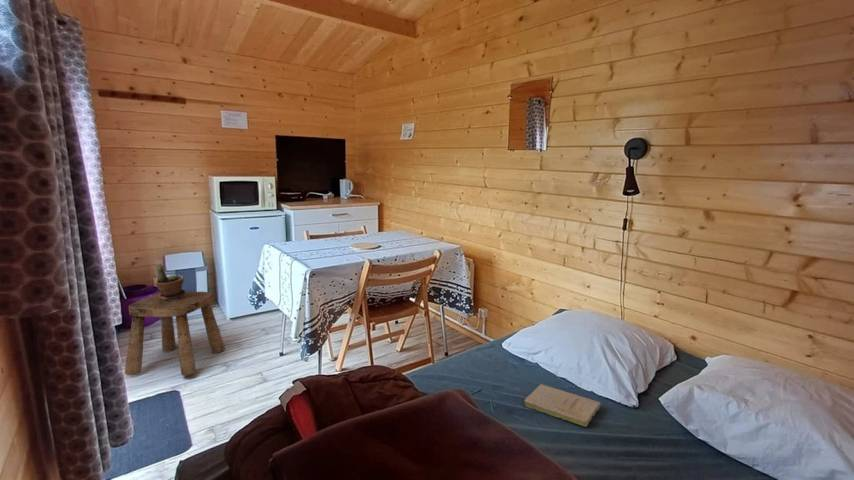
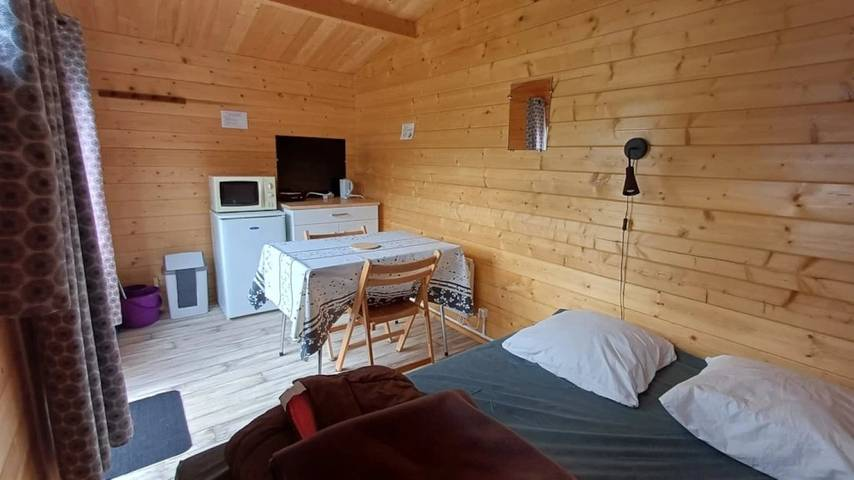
- potted plant (170, 280)
- book (561, 403)
- stool (173, 330)
